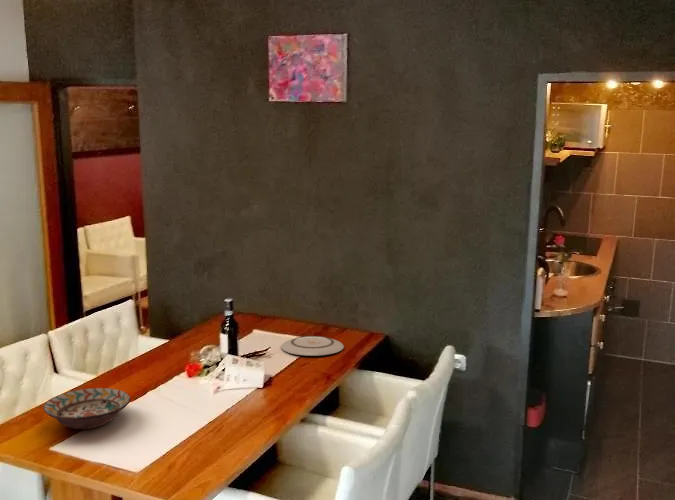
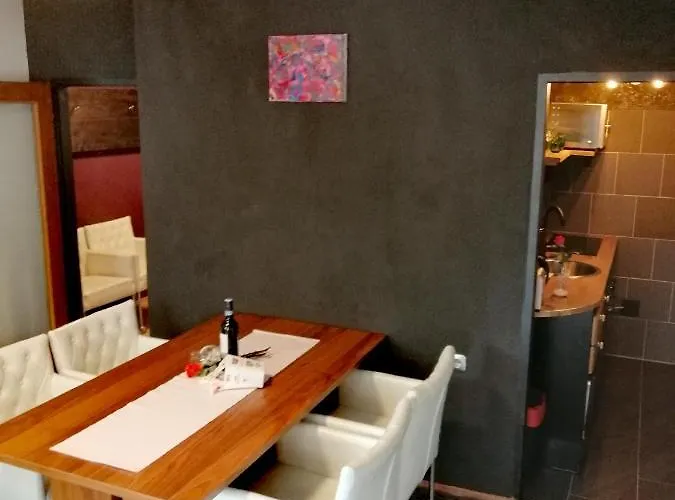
- plate (312, 344)
- decorative bowl (88, 411)
